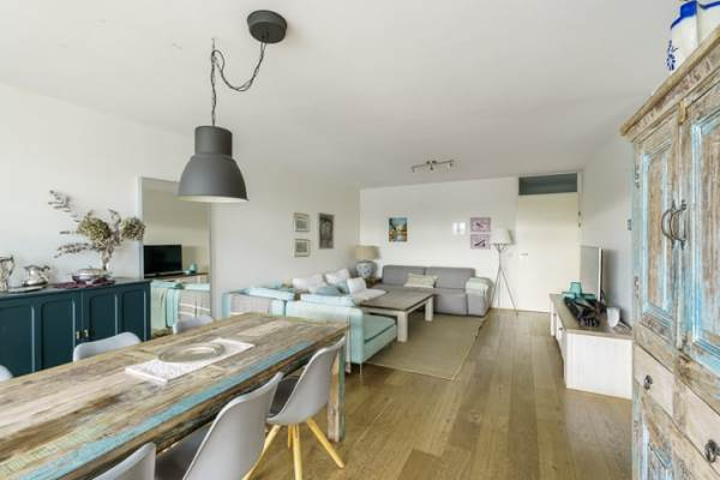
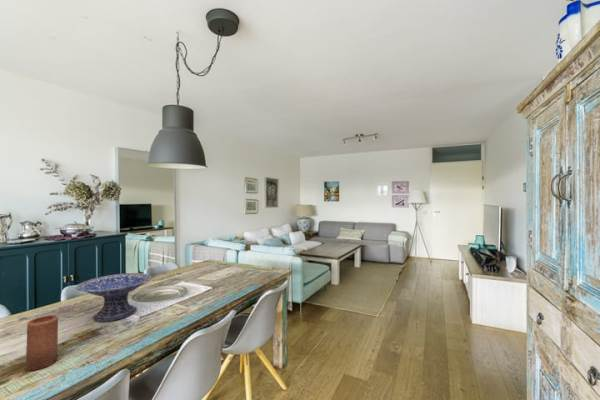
+ decorative bowl (116, 296)
+ candle (42, 341)
